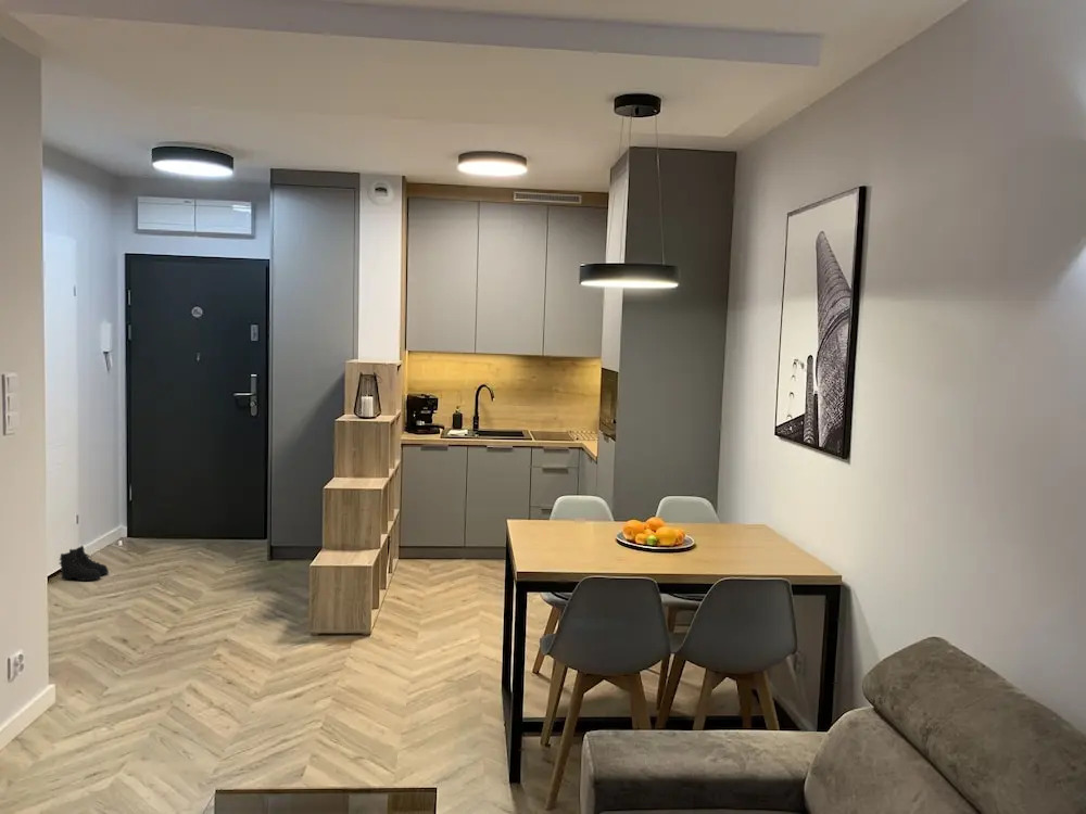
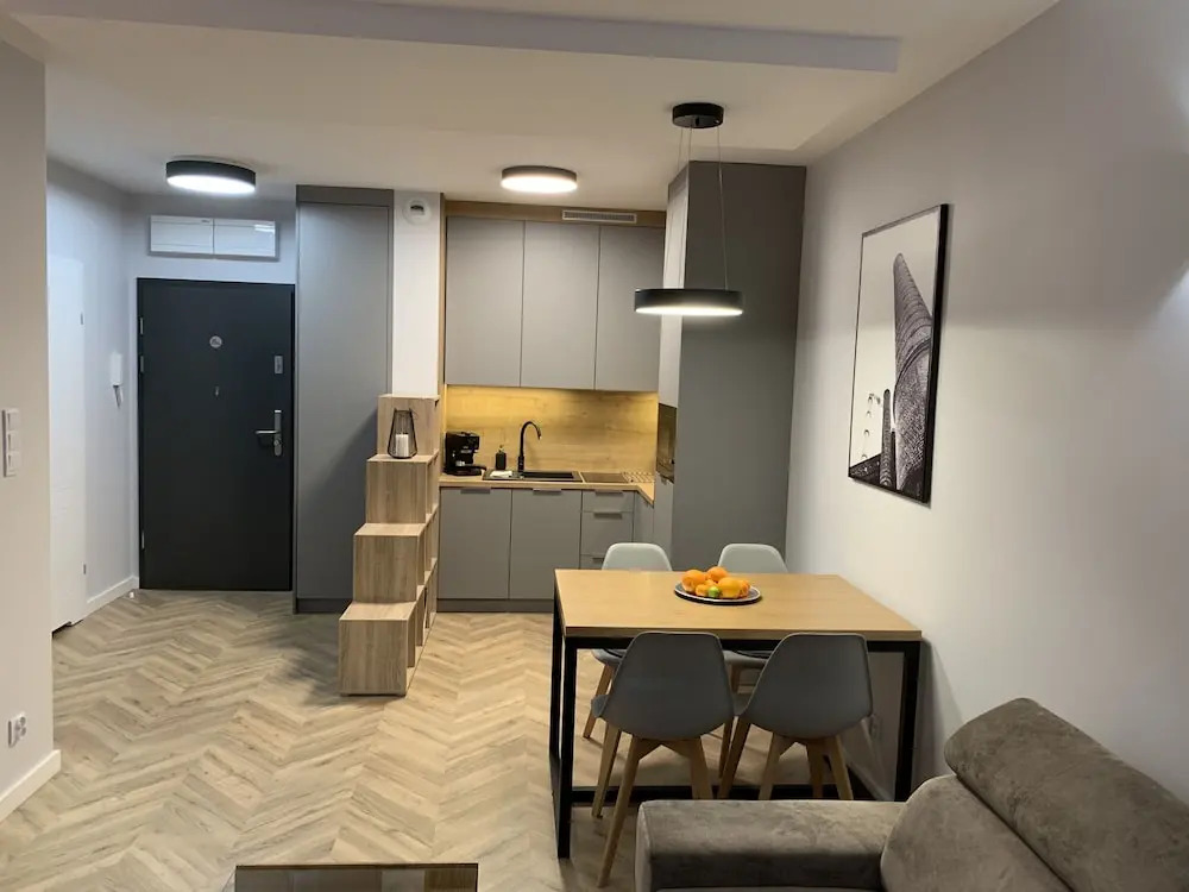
- boots (84, 561)
